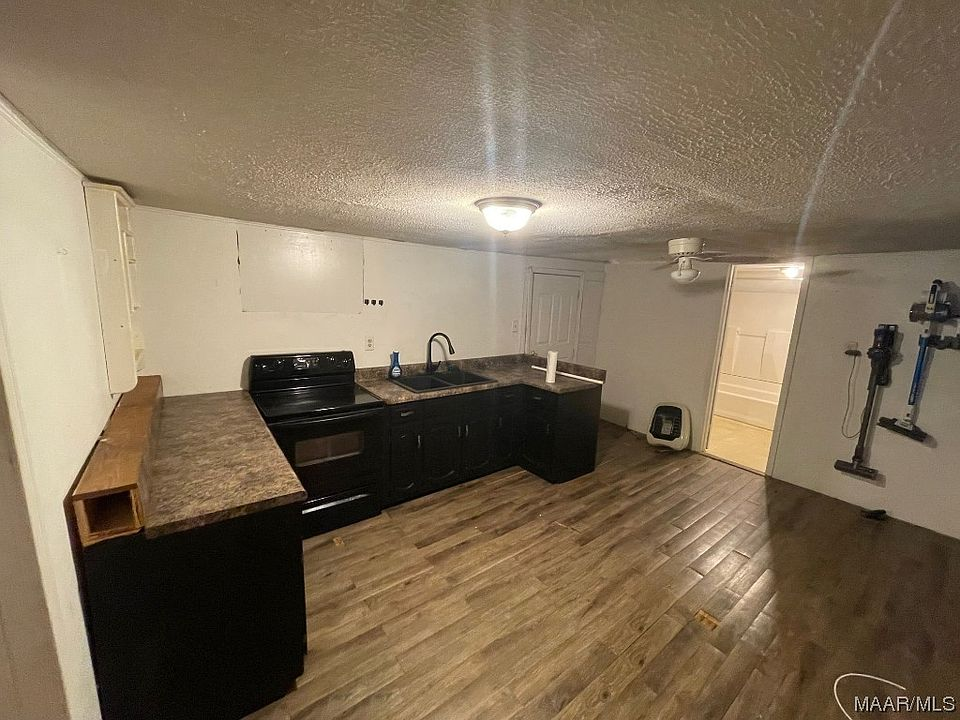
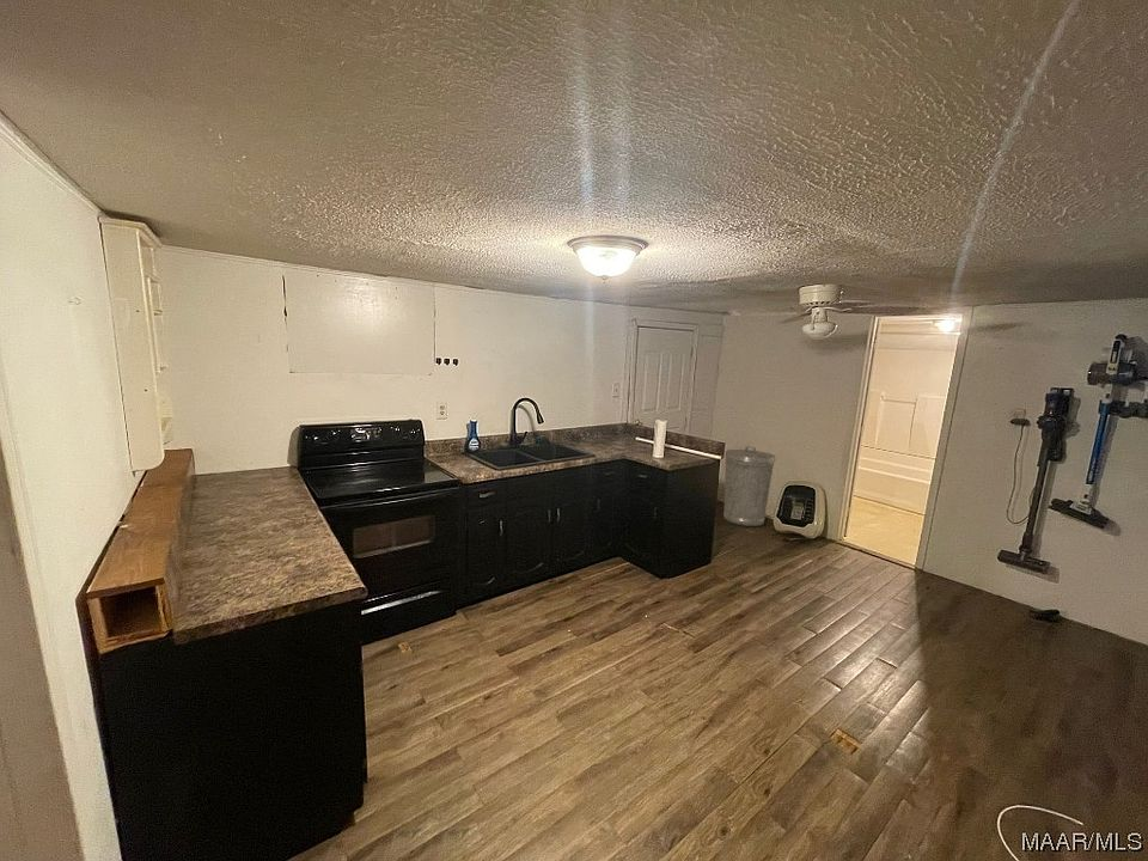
+ trash can (746, 483)
